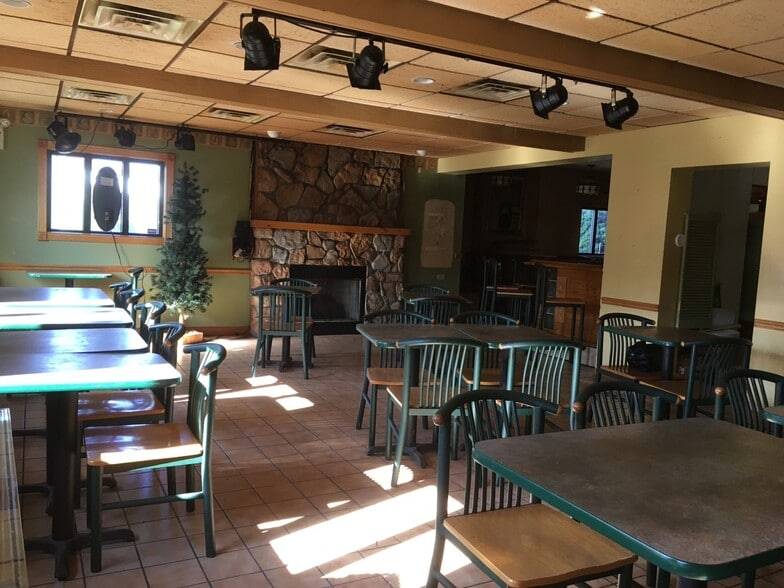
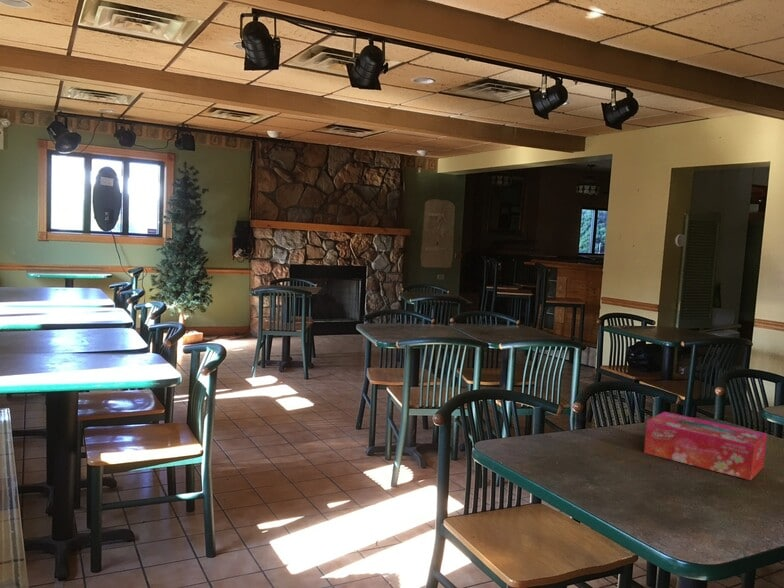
+ tissue box (704, 443)
